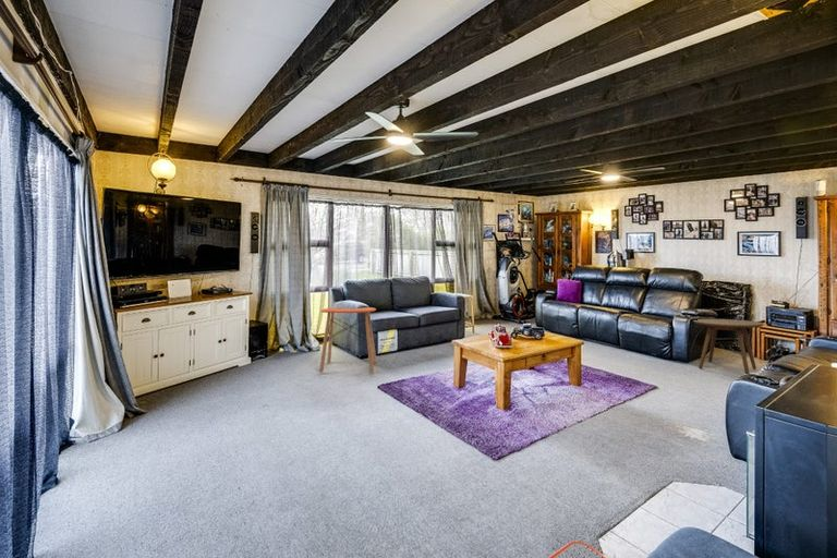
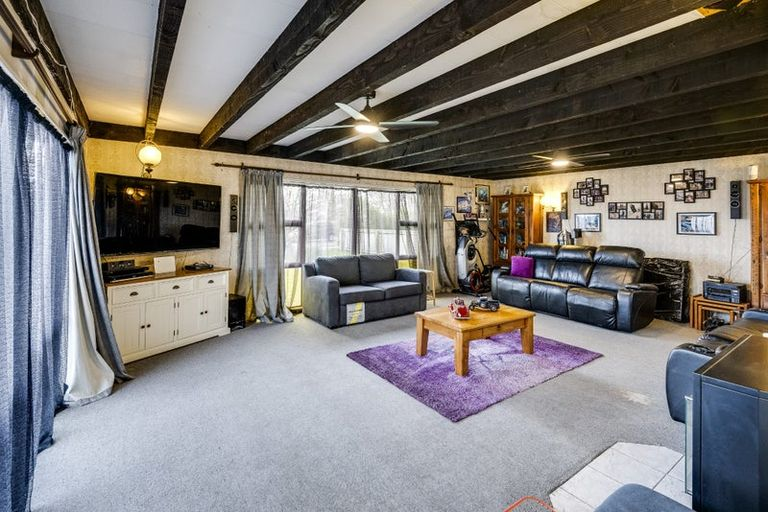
- side table (715, 340)
- side table (351, 331)
